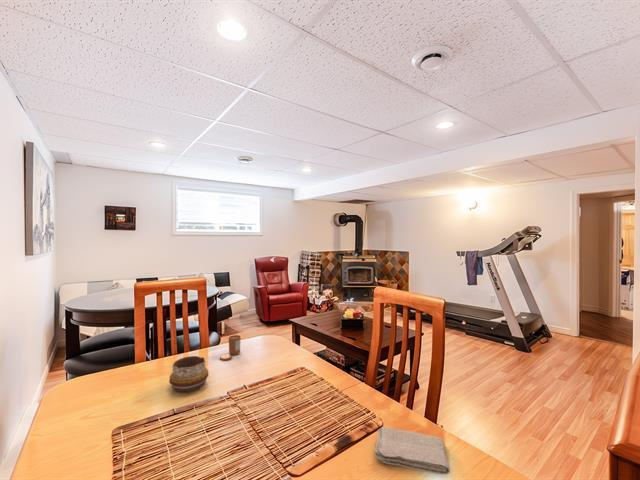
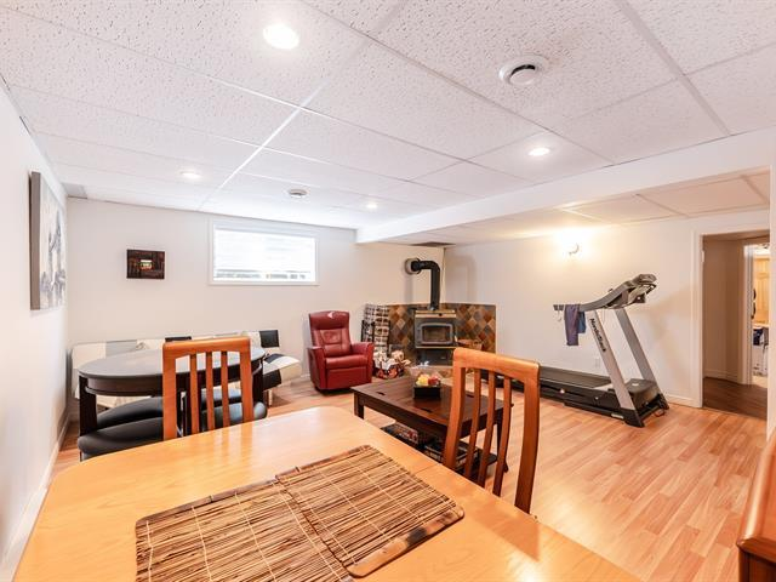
- washcloth (410, 447)
- decorative bowl (189, 373)
- candle (230, 347)
